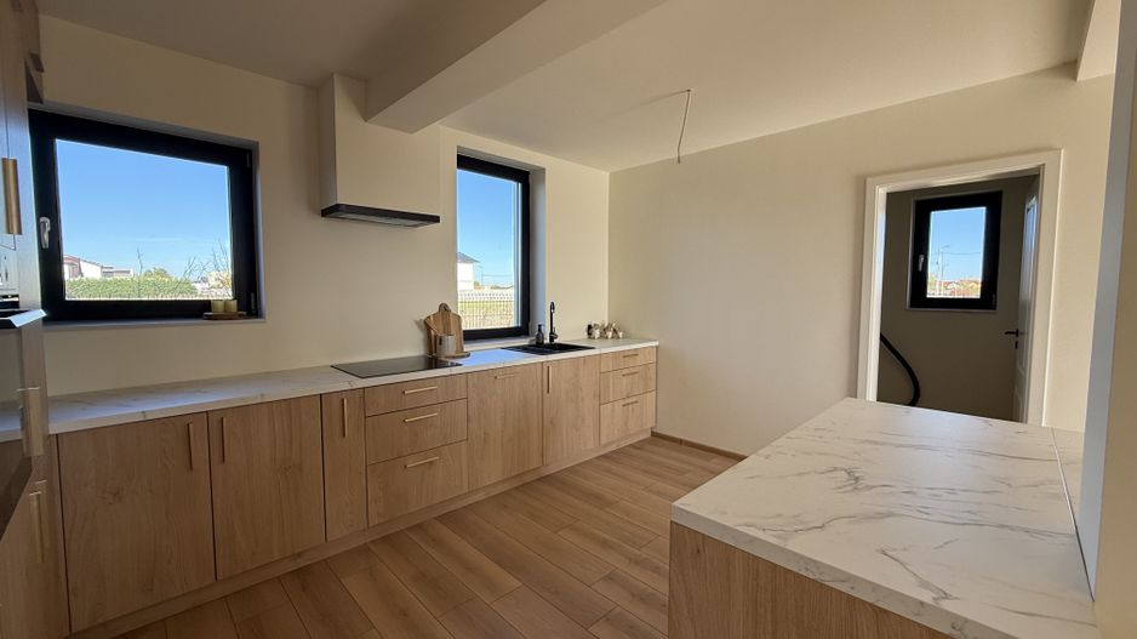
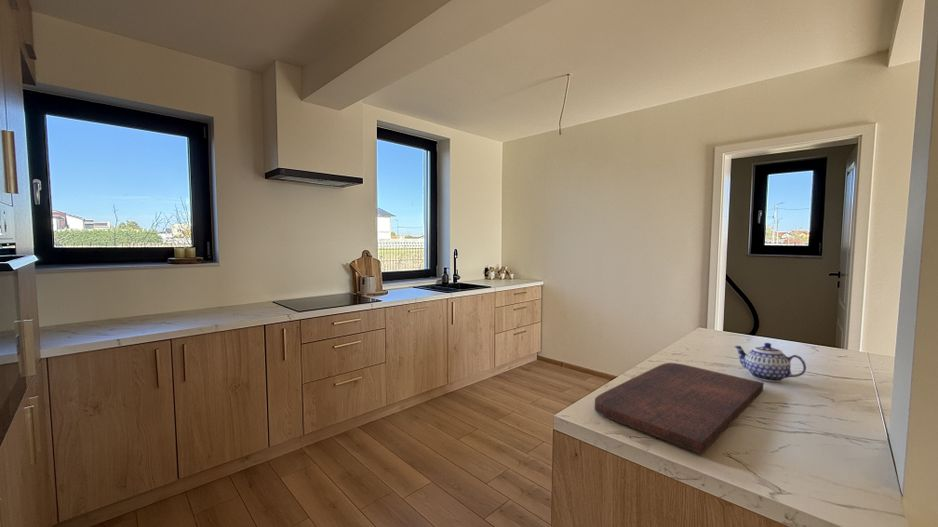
+ cutting board (680, 395)
+ teapot (767, 360)
